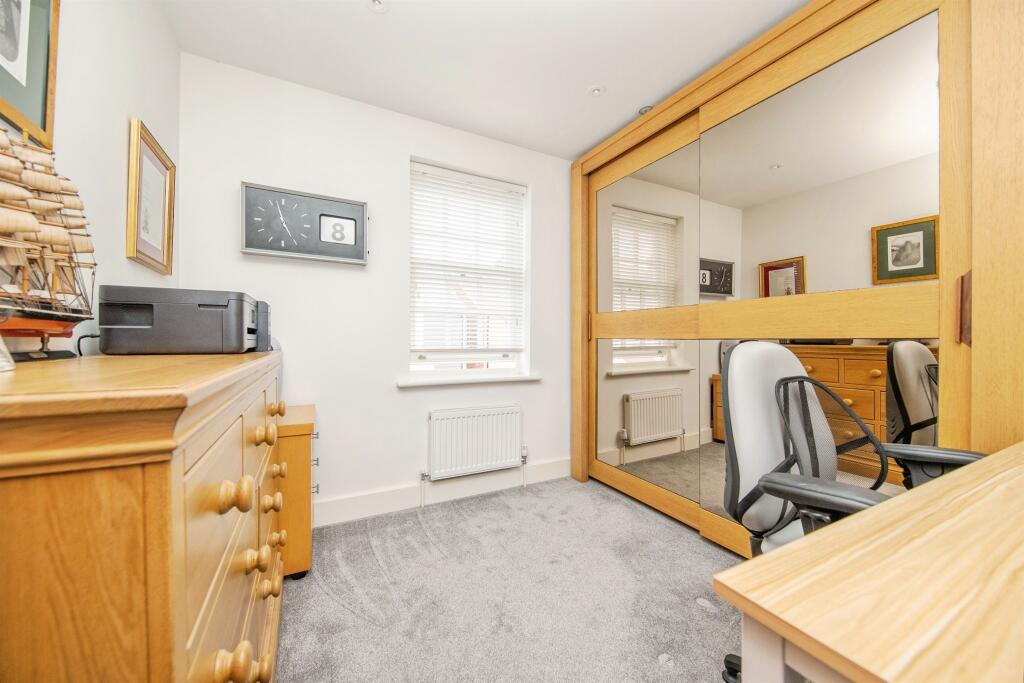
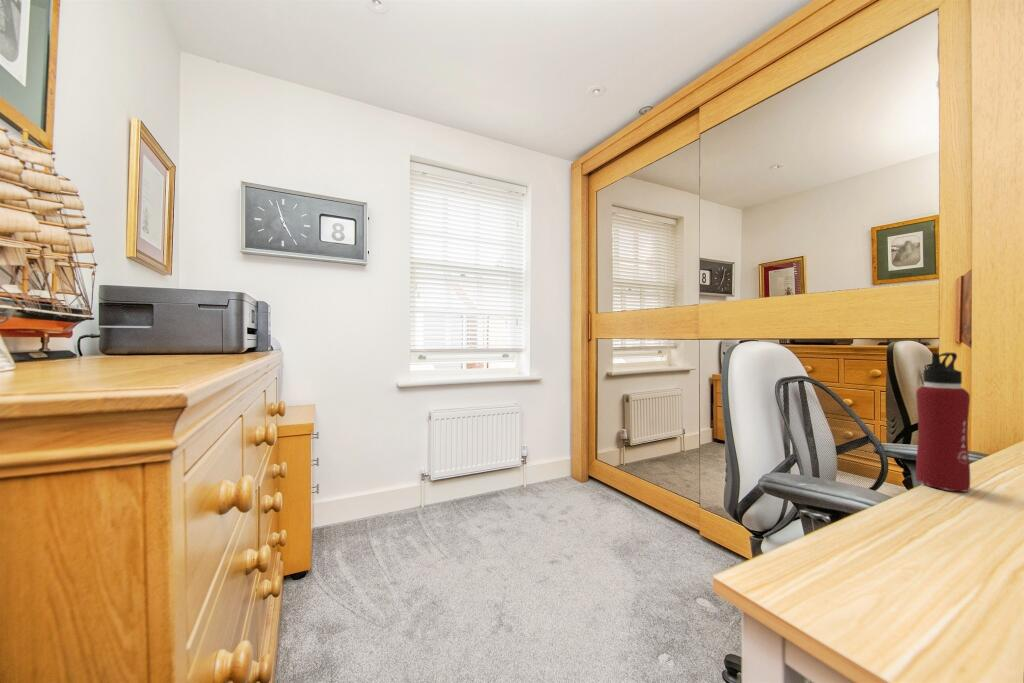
+ water bottle (942, 418)
